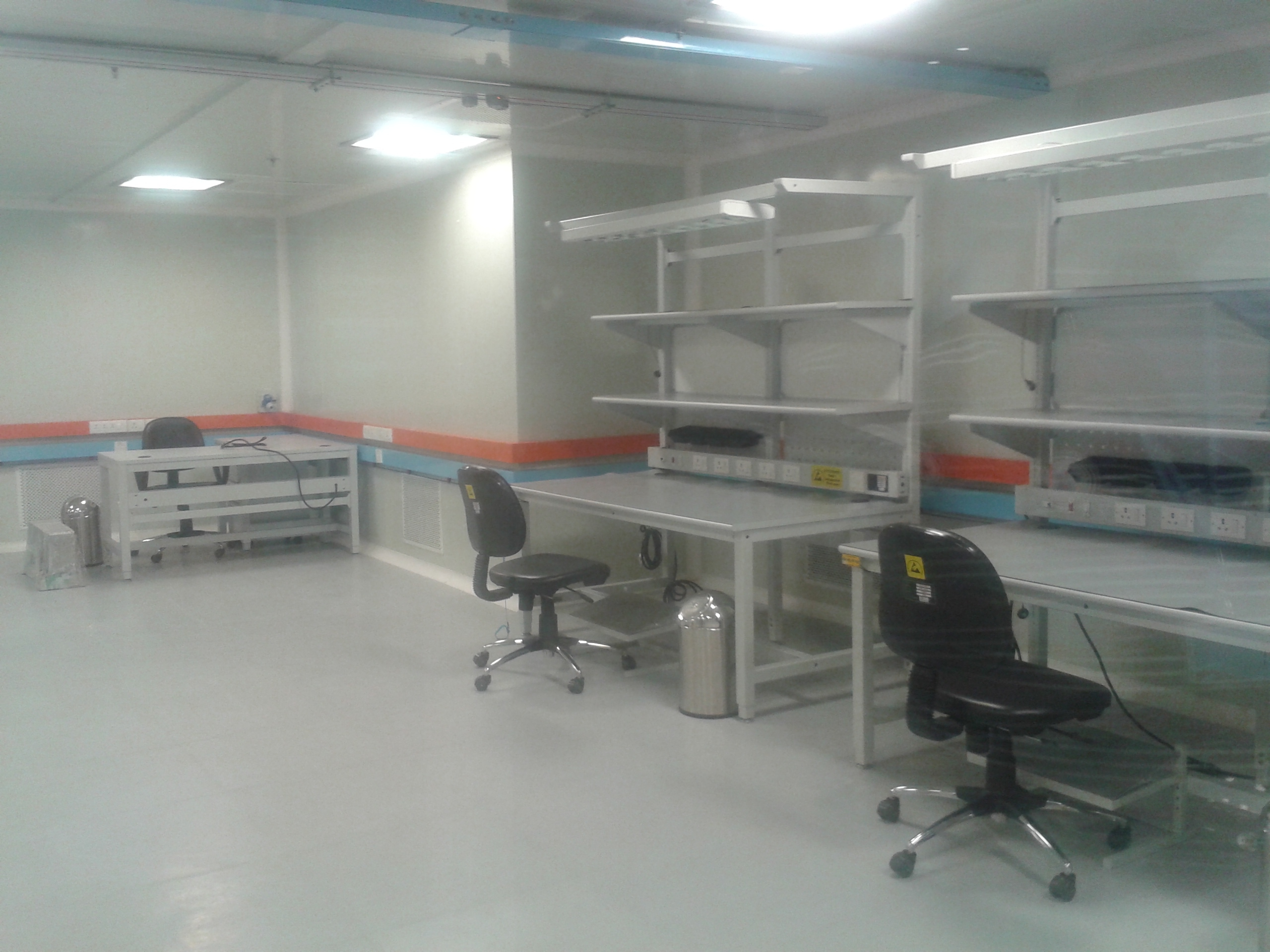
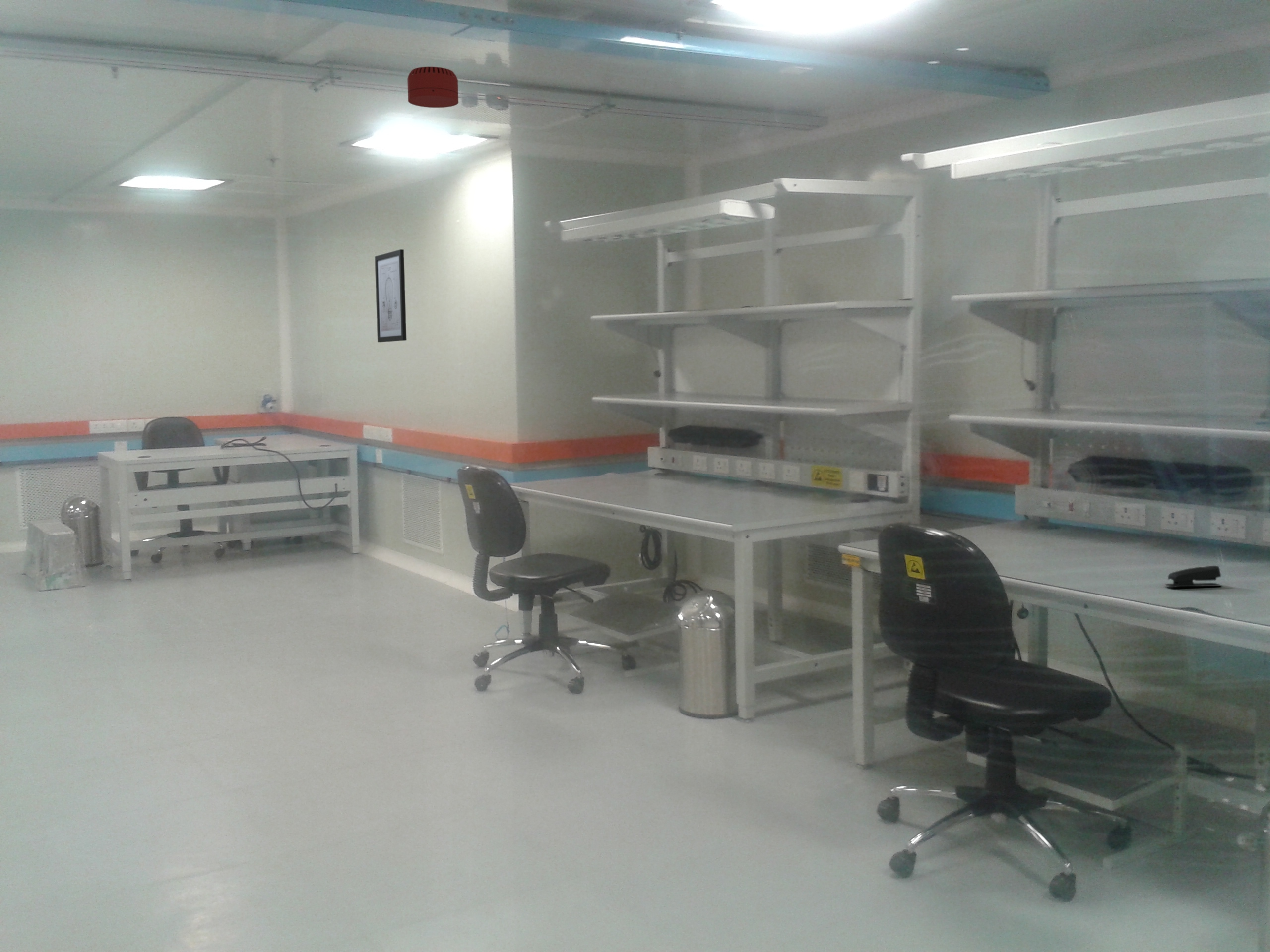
+ wall art (390, 297)
+ stapler (1194, 576)
+ smoke detector (433, 86)
